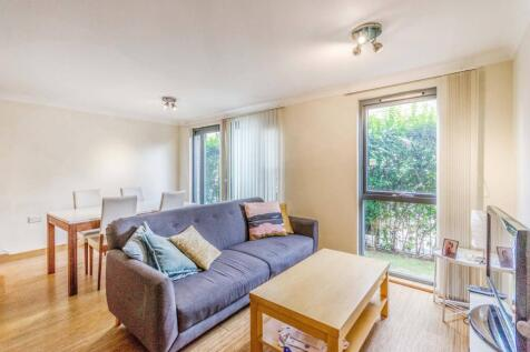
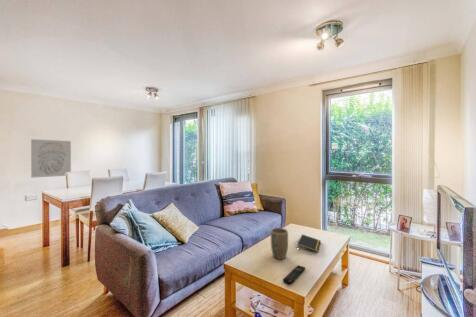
+ plant pot (279, 243)
+ wall art (52, 158)
+ remote control (294, 274)
+ notepad (309, 242)
